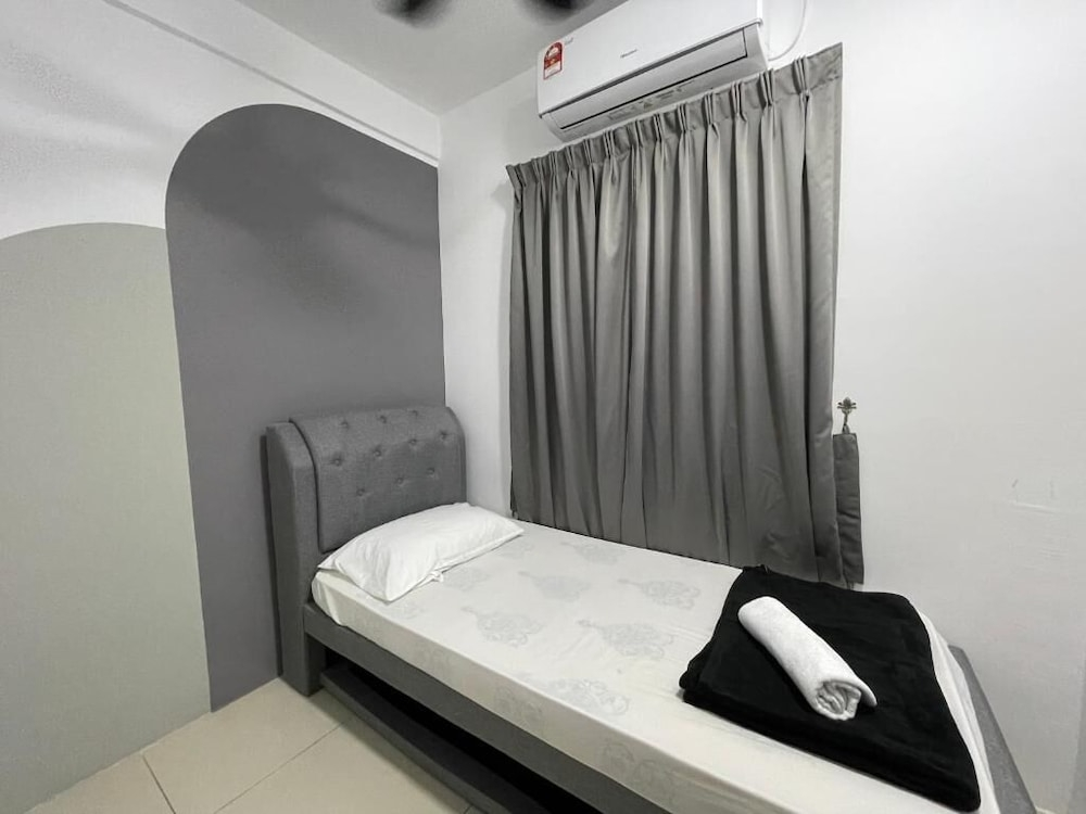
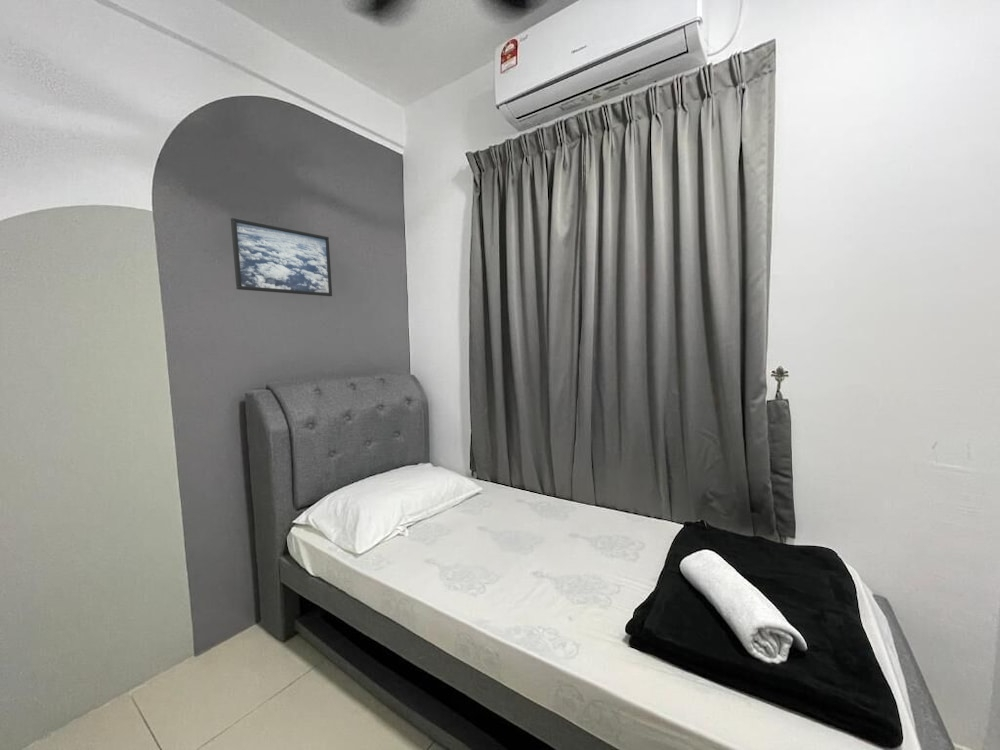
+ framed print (286, 261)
